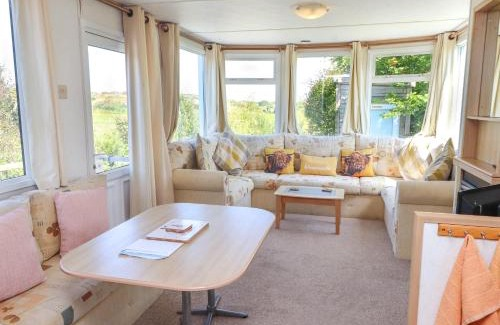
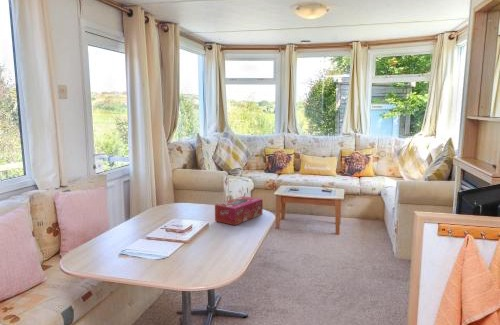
+ tissue box (239, 209)
